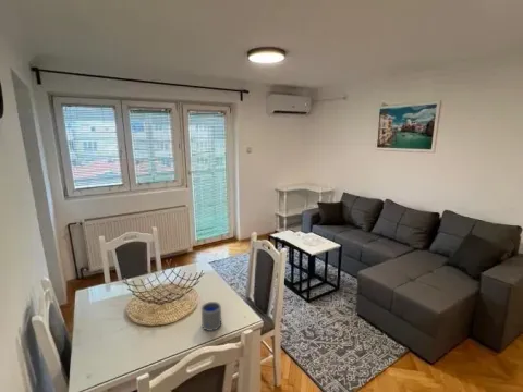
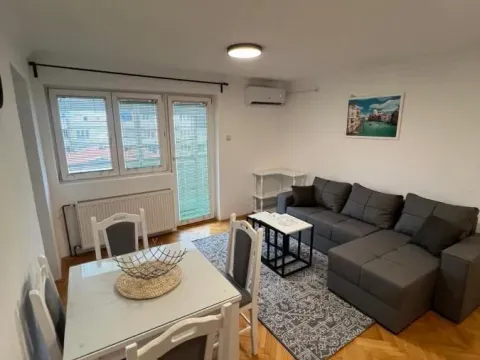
- cup (211, 316)
